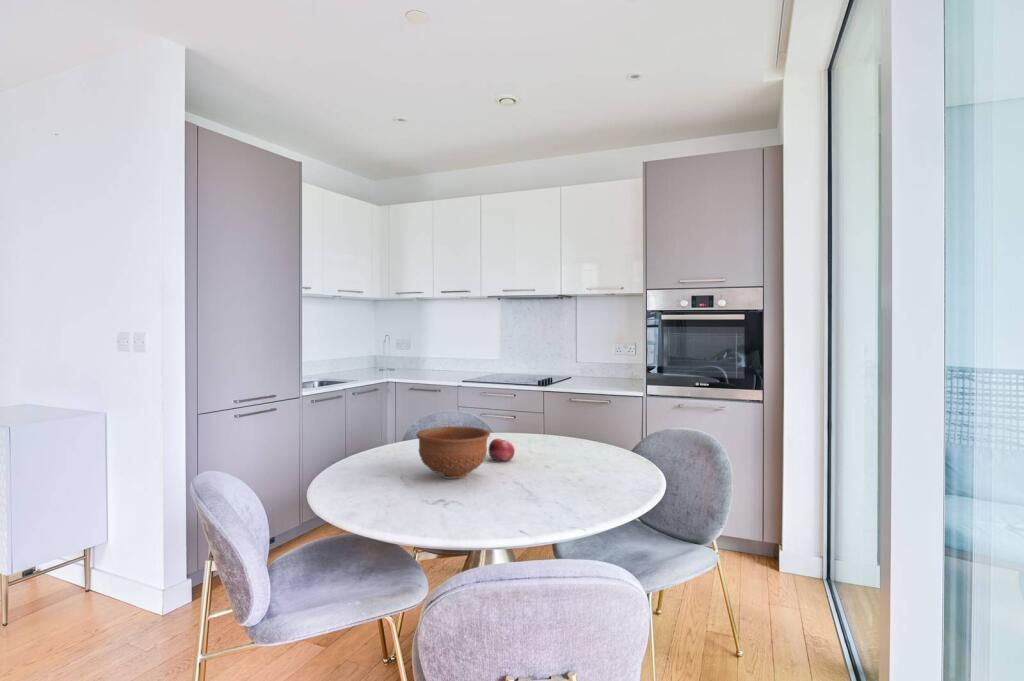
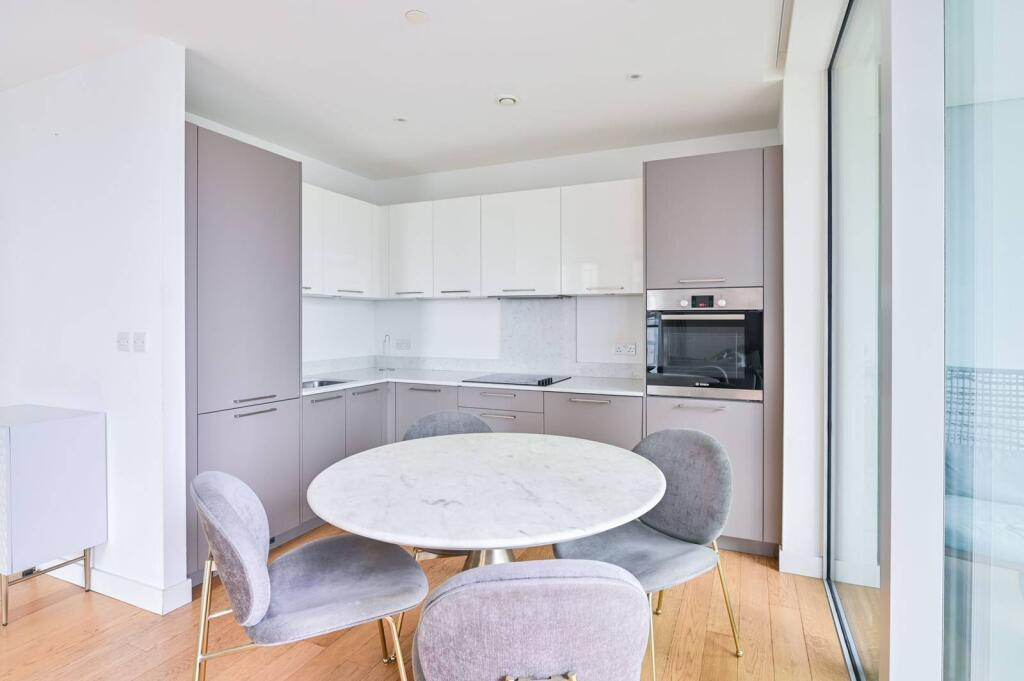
- bowl (453, 454)
- fruit (500, 449)
